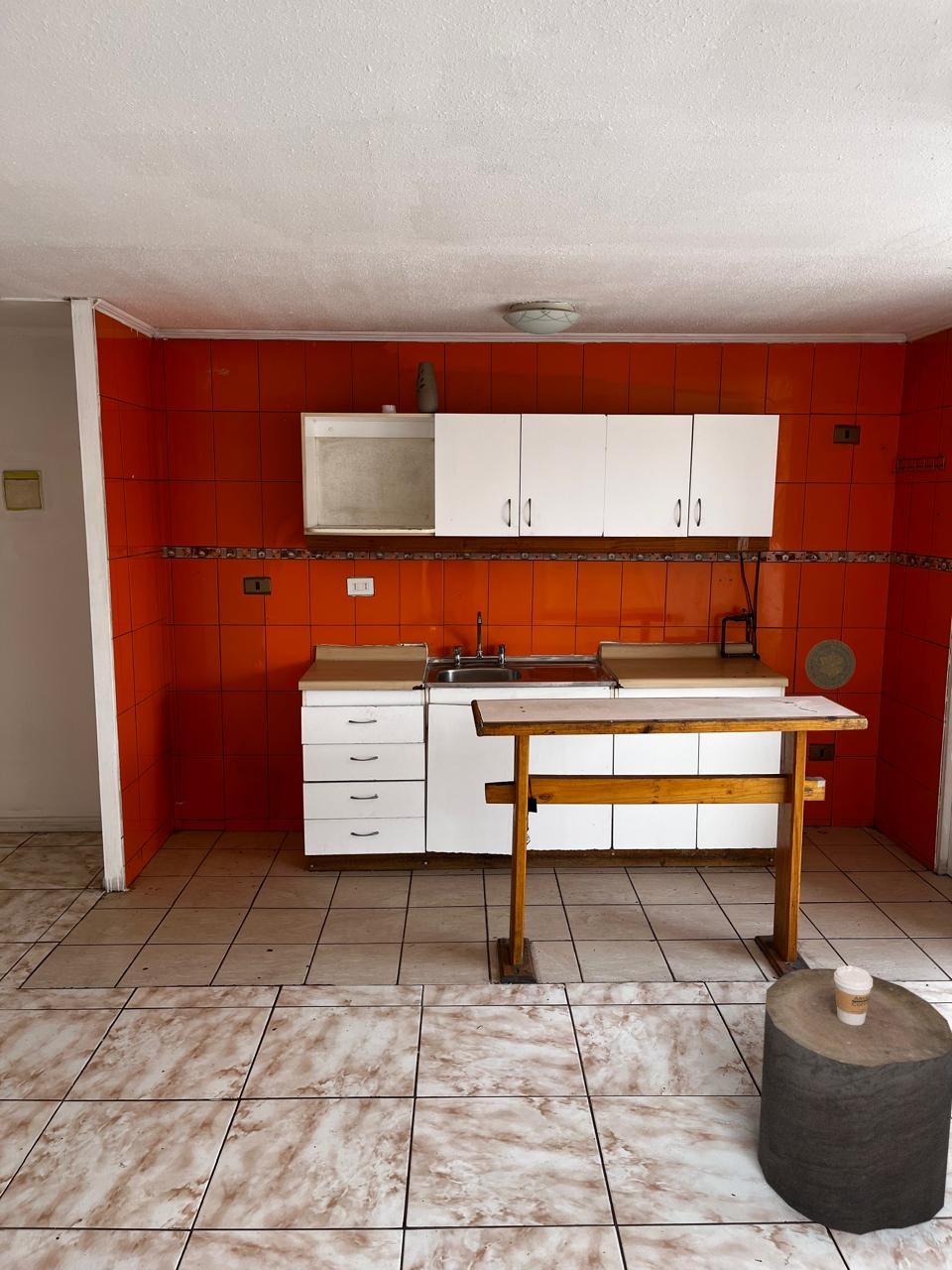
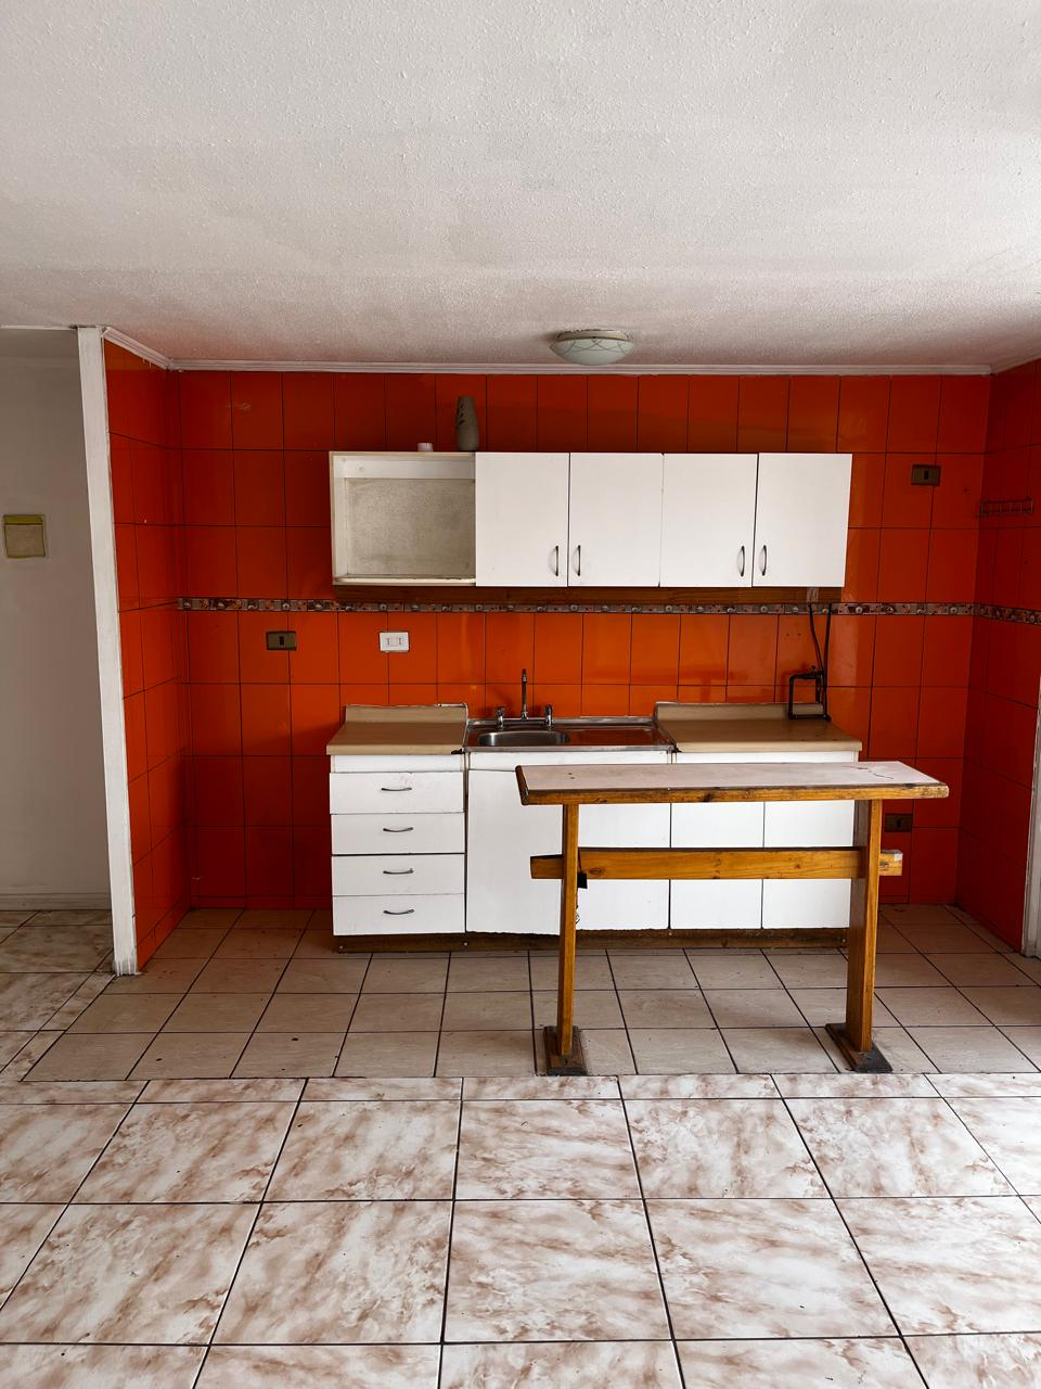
- decorative plate (831, 665)
- stool (850, 1090)
- coffee cup (852, 994)
